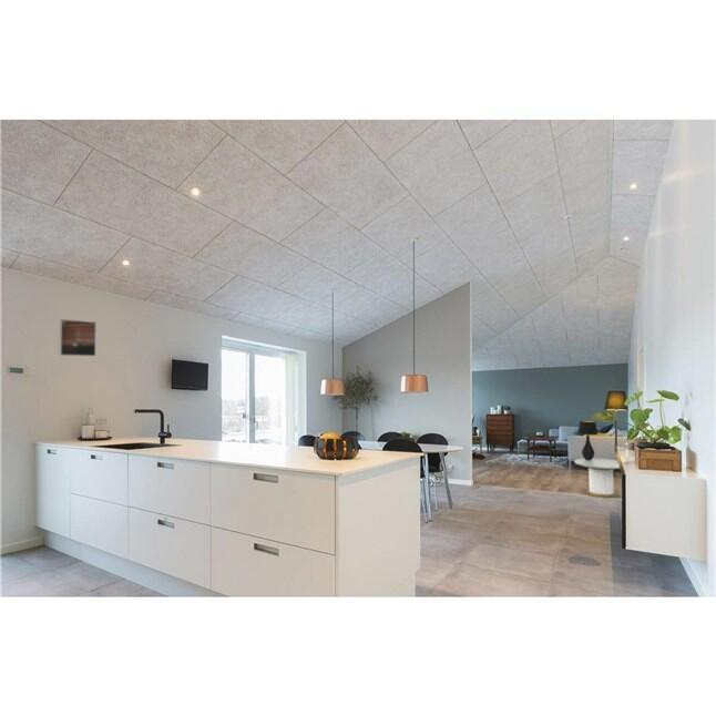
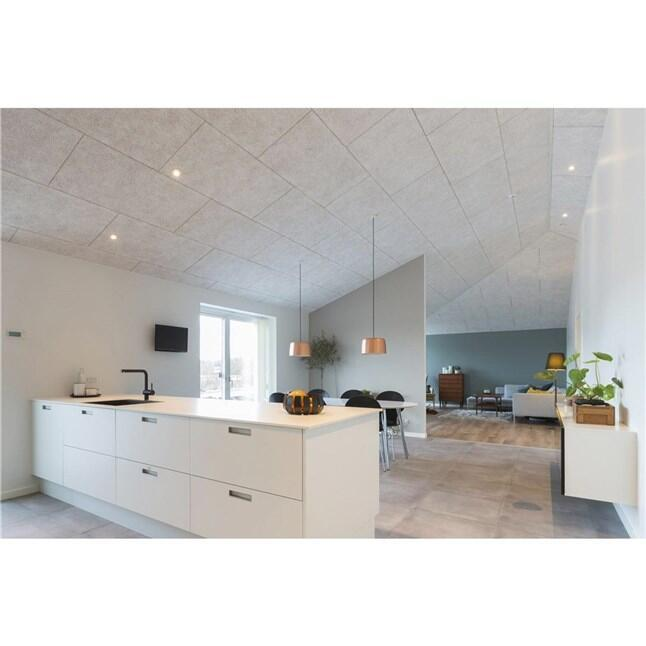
- side table (601, 479)
- table lamp (587, 440)
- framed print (78, 338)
